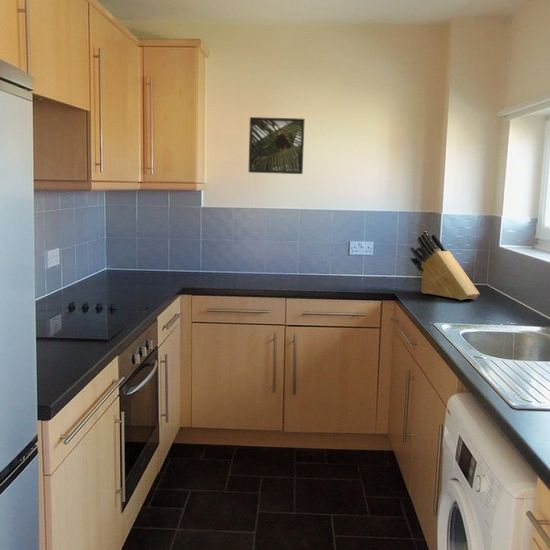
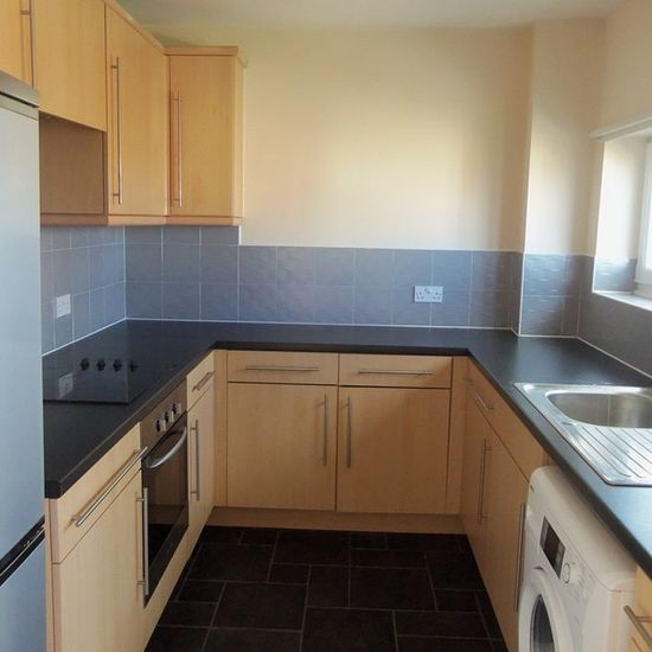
- knife block (443, 264)
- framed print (276, 145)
